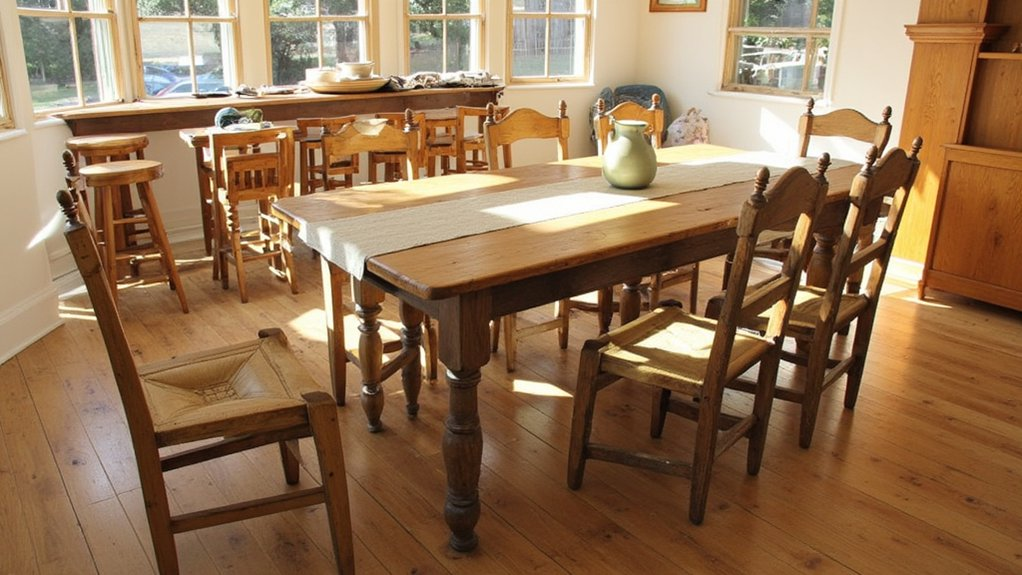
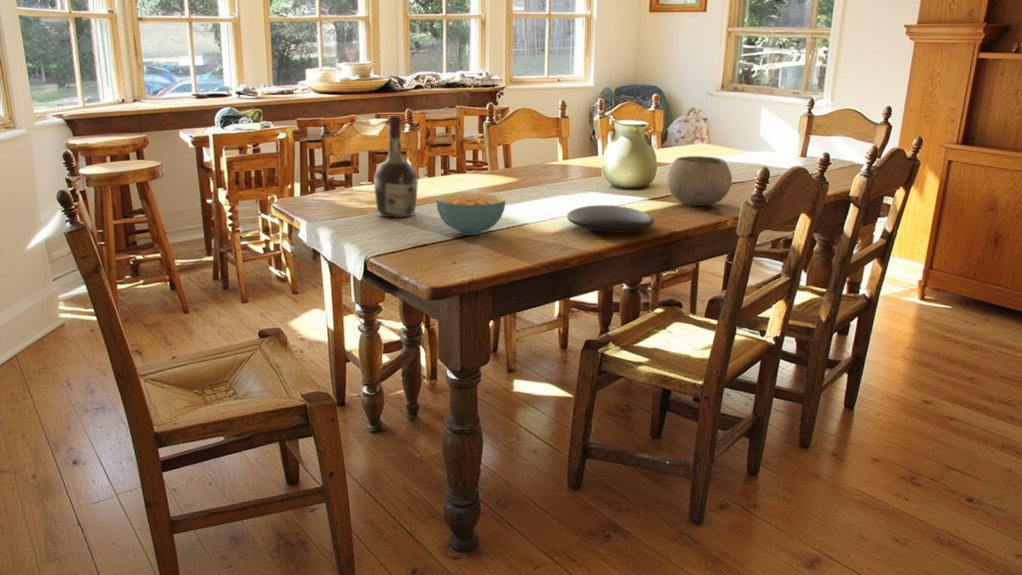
+ cognac bottle (395, 165)
+ plate (610, 218)
+ bowl (699, 181)
+ cereal bowl (470, 215)
